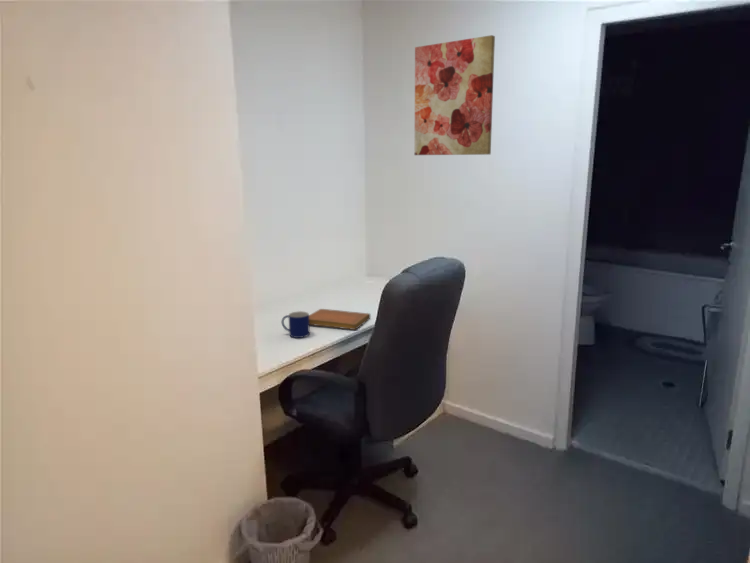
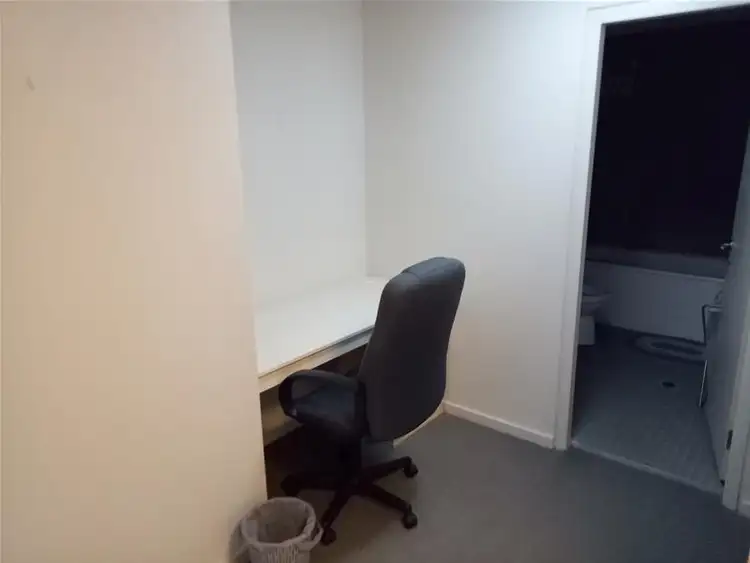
- mug (294, 324)
- wall art (452, 99)
- notebook (337, 318)
